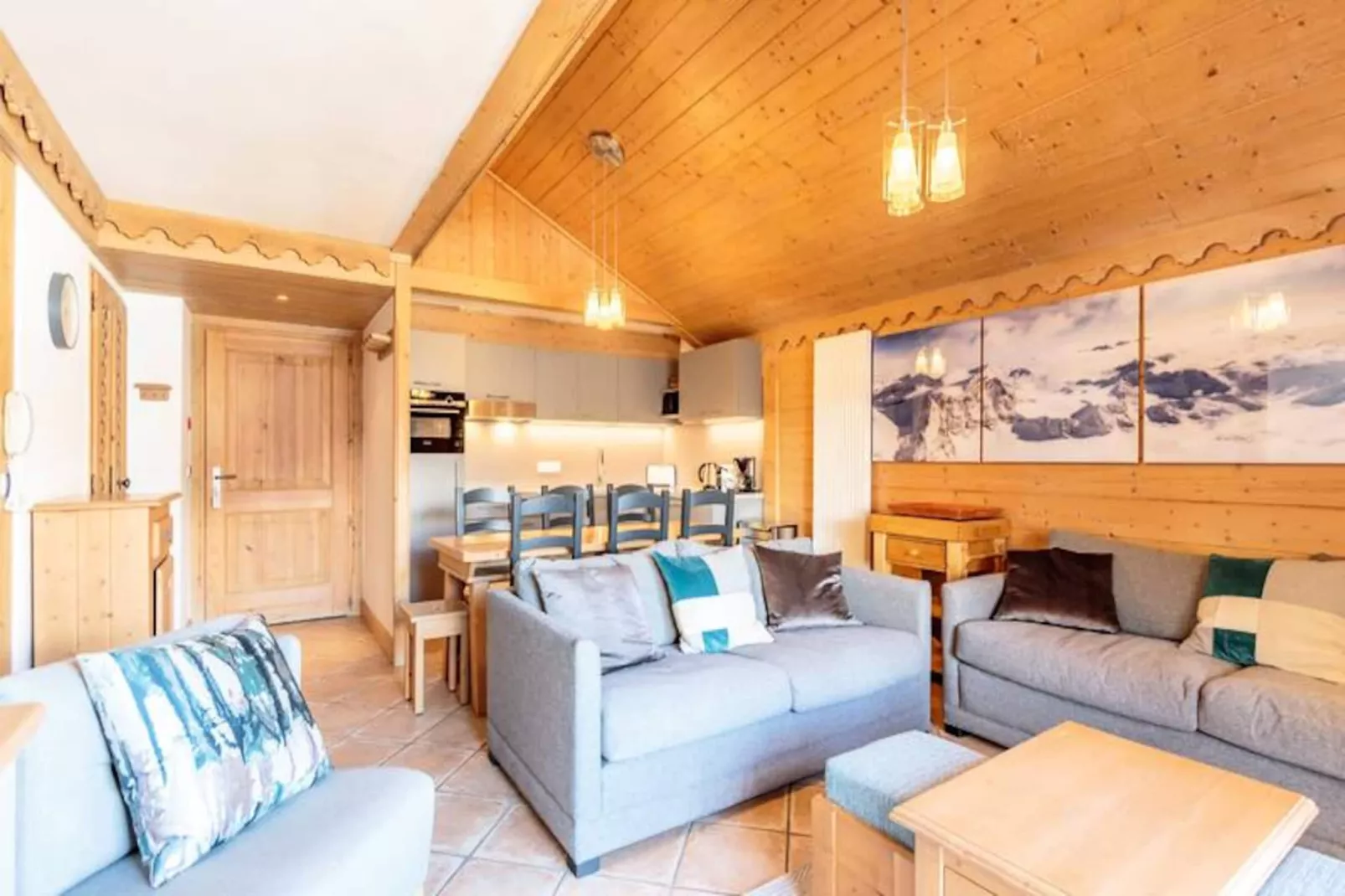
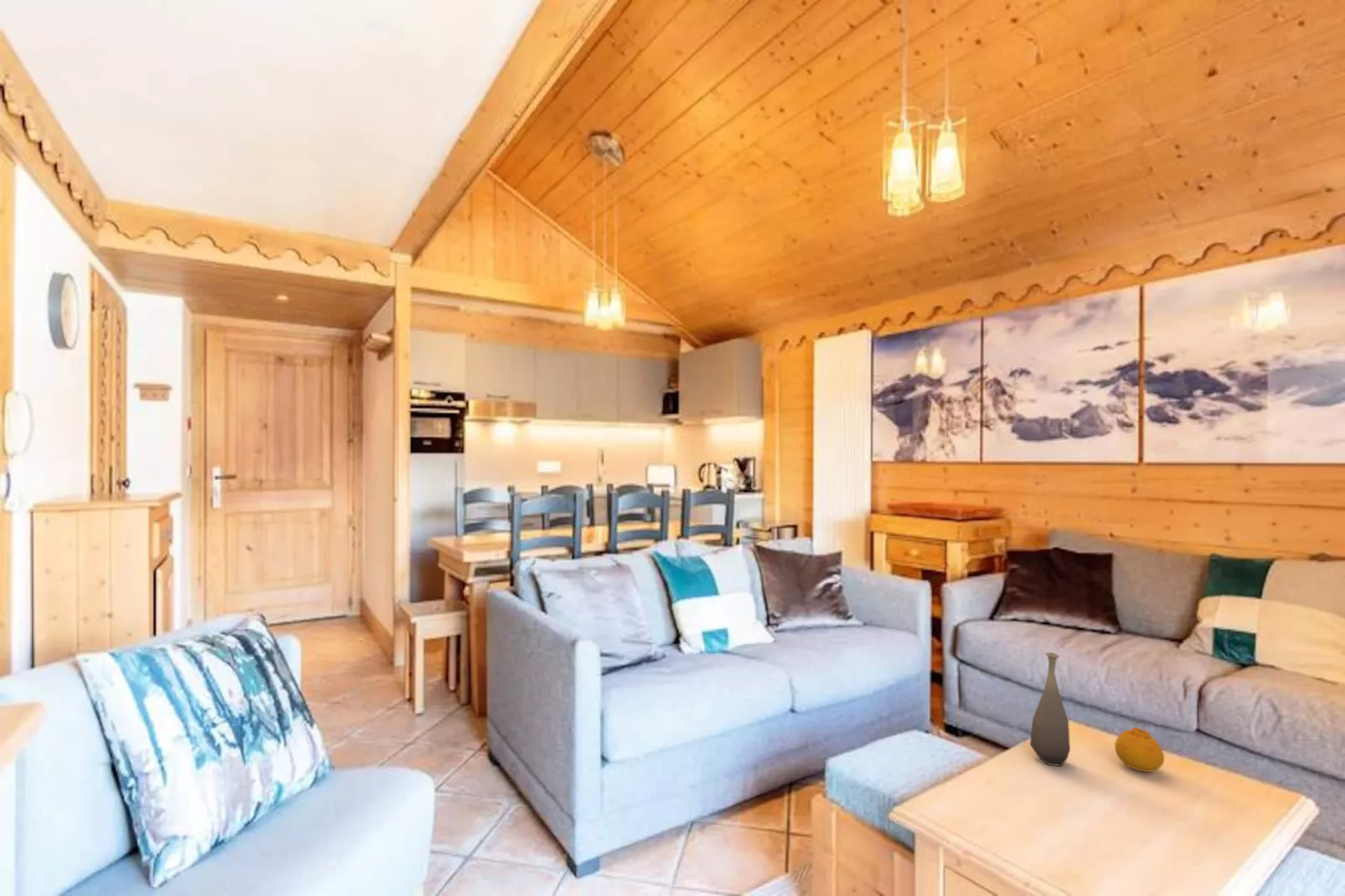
+ bottle (1049, 707)
+ fruit (1139, 749)
